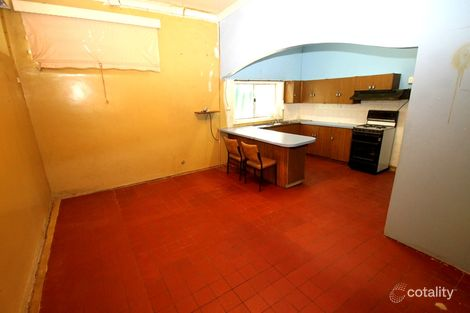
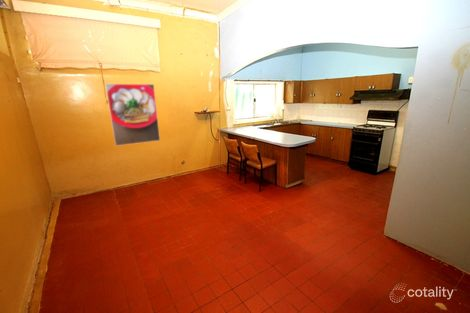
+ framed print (134, 114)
